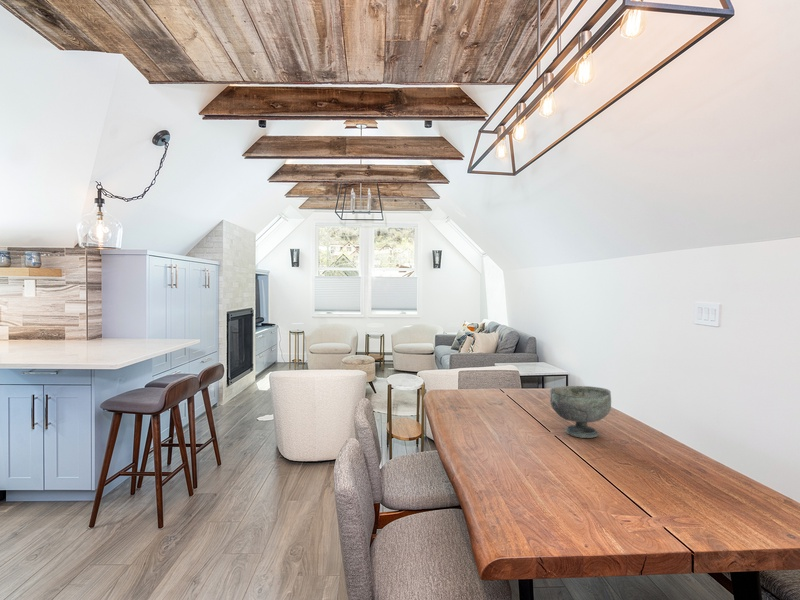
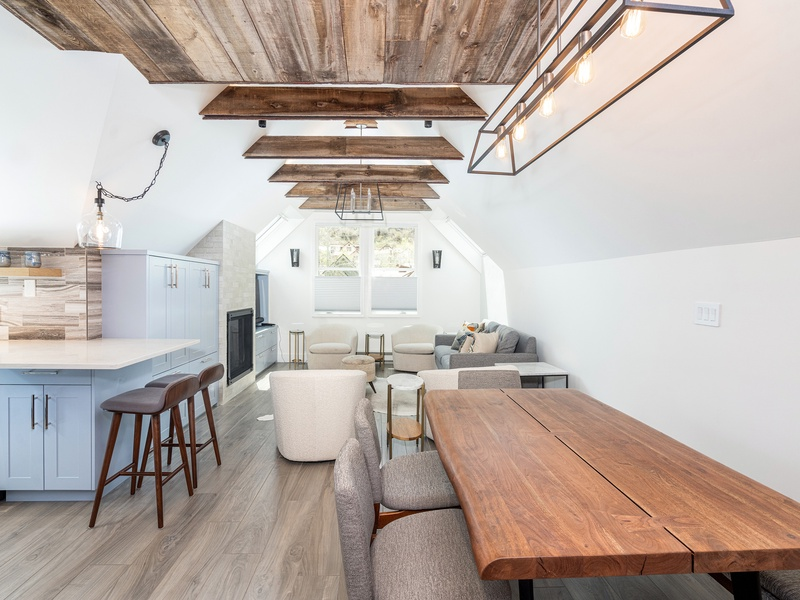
- decorative bowl (580, 411)
